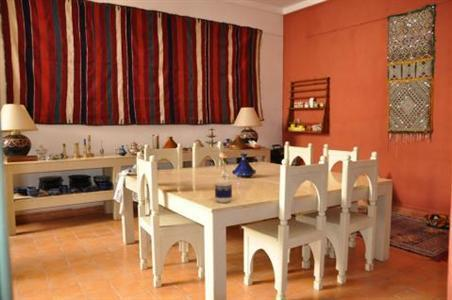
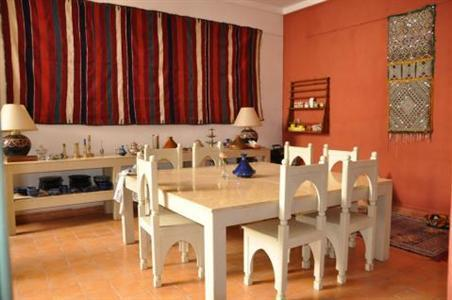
- cup (223, 192)
